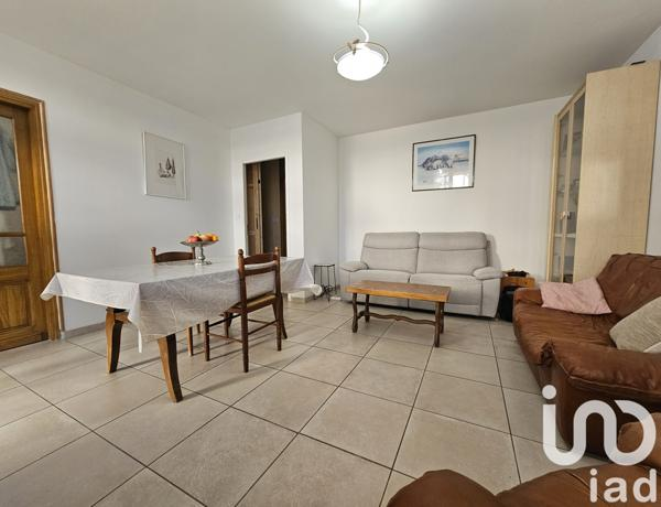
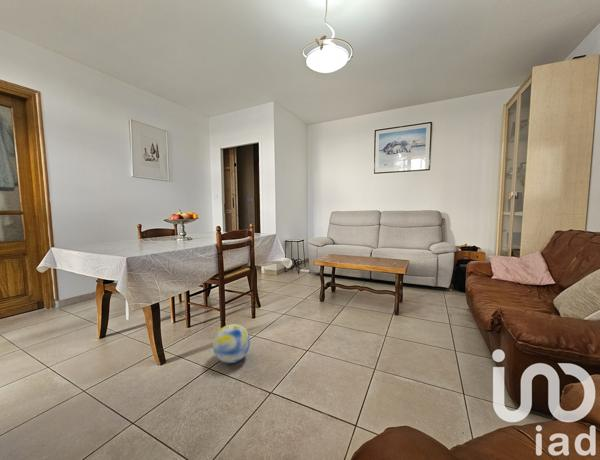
+ ball (231, 342)
